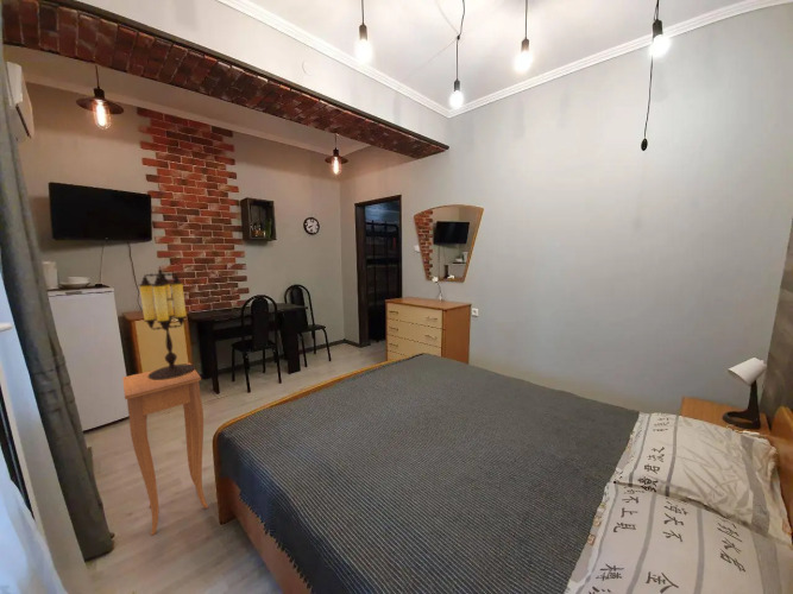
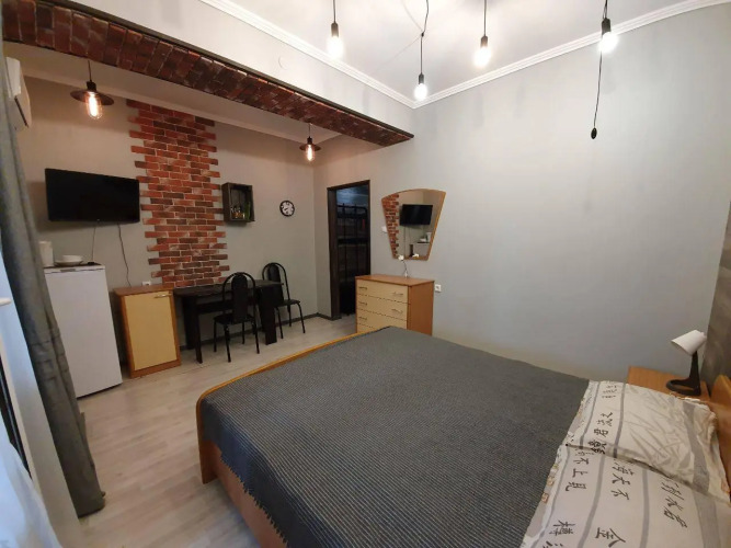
- table lamp (165, 321)
- side table (187, 444)
